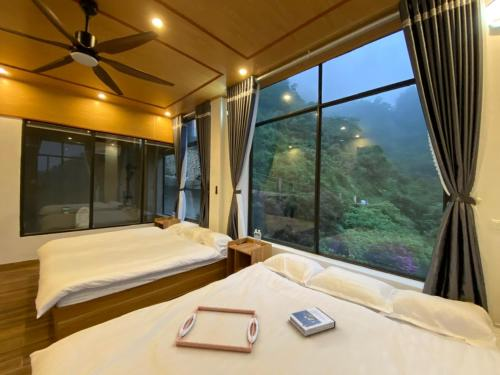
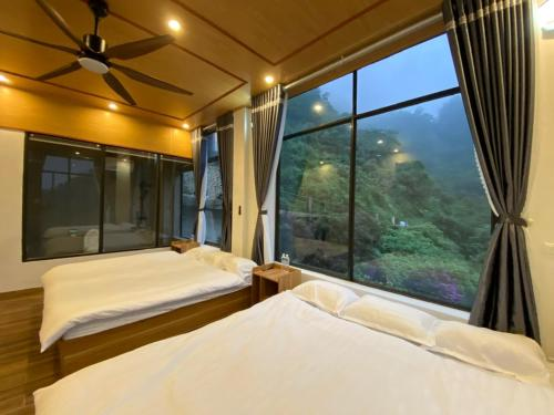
- serving tray (220, 310)
- hardback book (311, 320)
